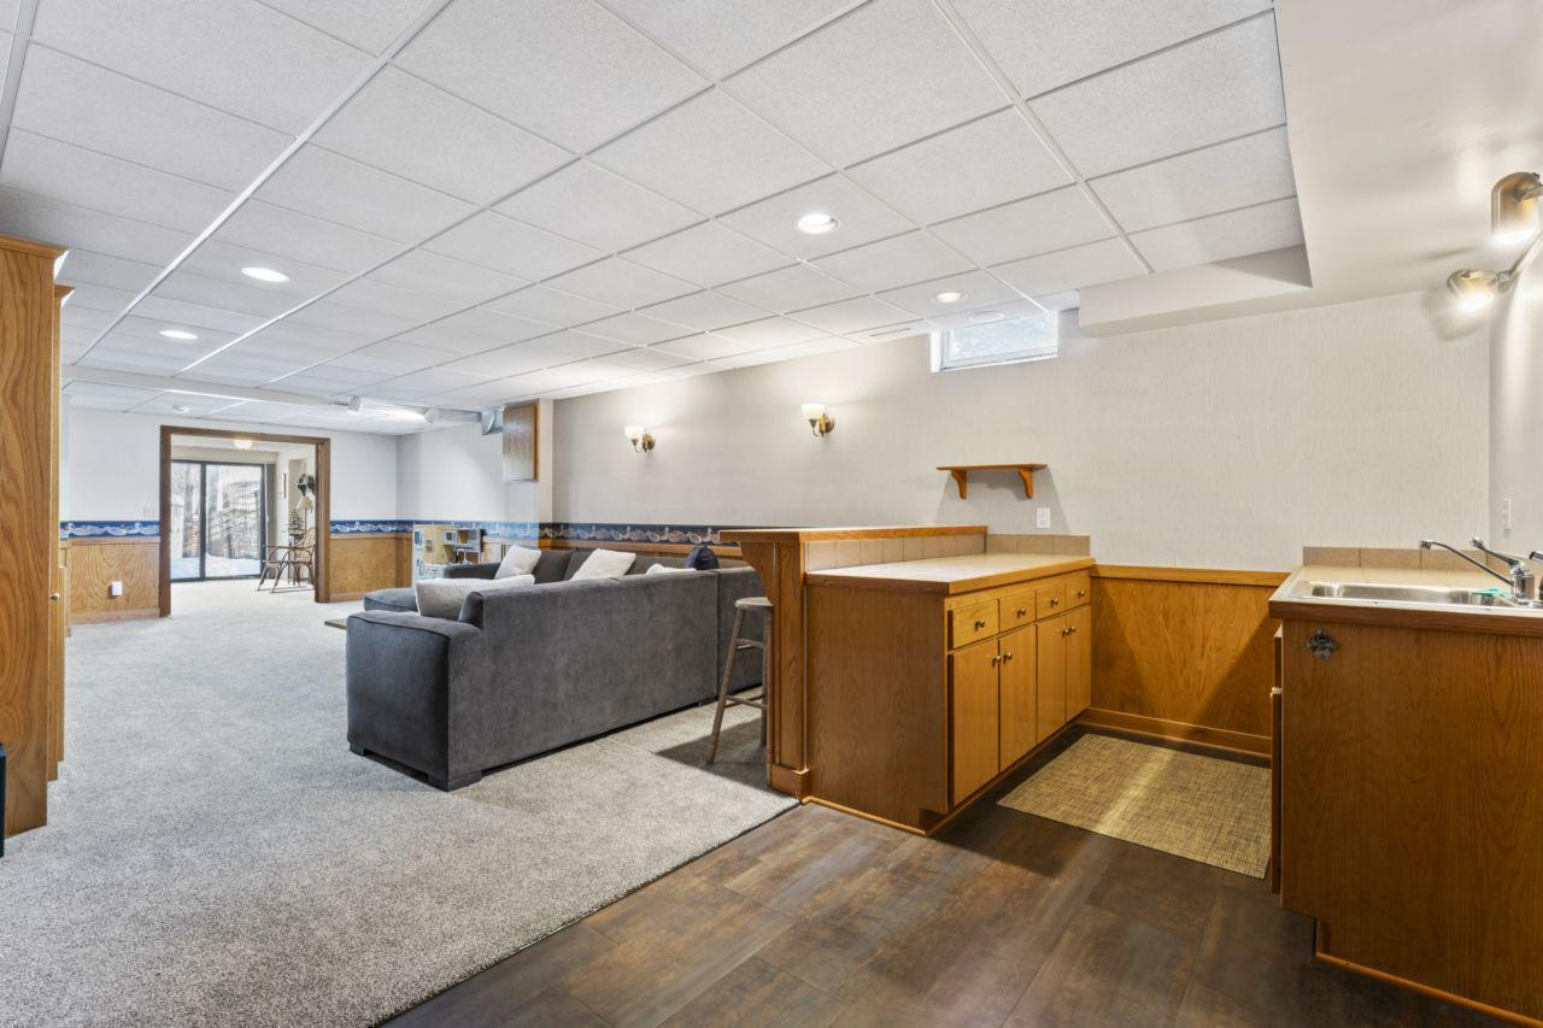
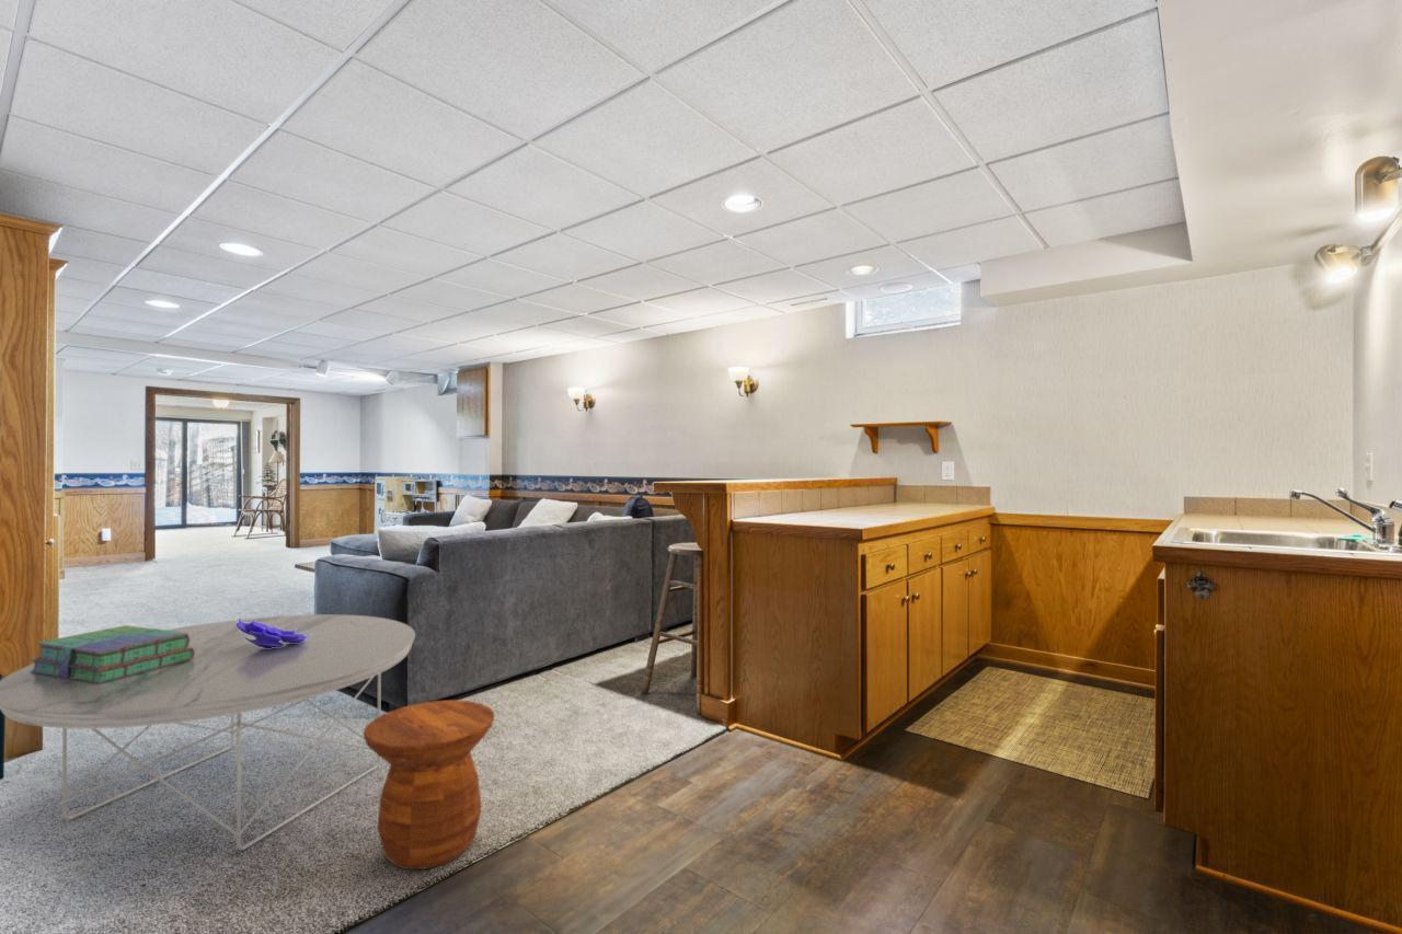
+ side table (430, 784)
+ stack of books (115, 650)
+ decorative bowl (274, 630)
+ coffee table (233, 722)
